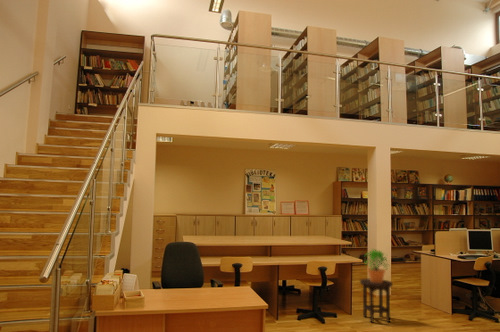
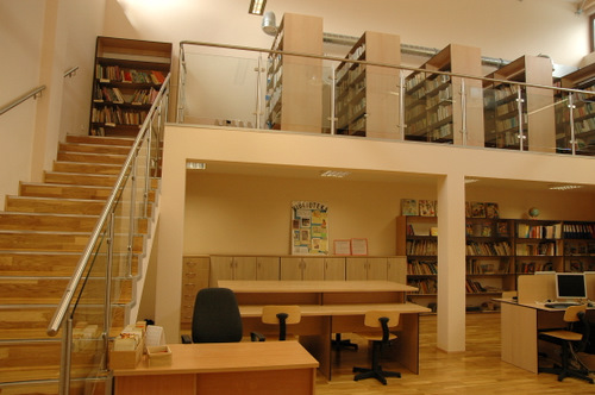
- potted plant (376, 264)
- stool (379, 300)
